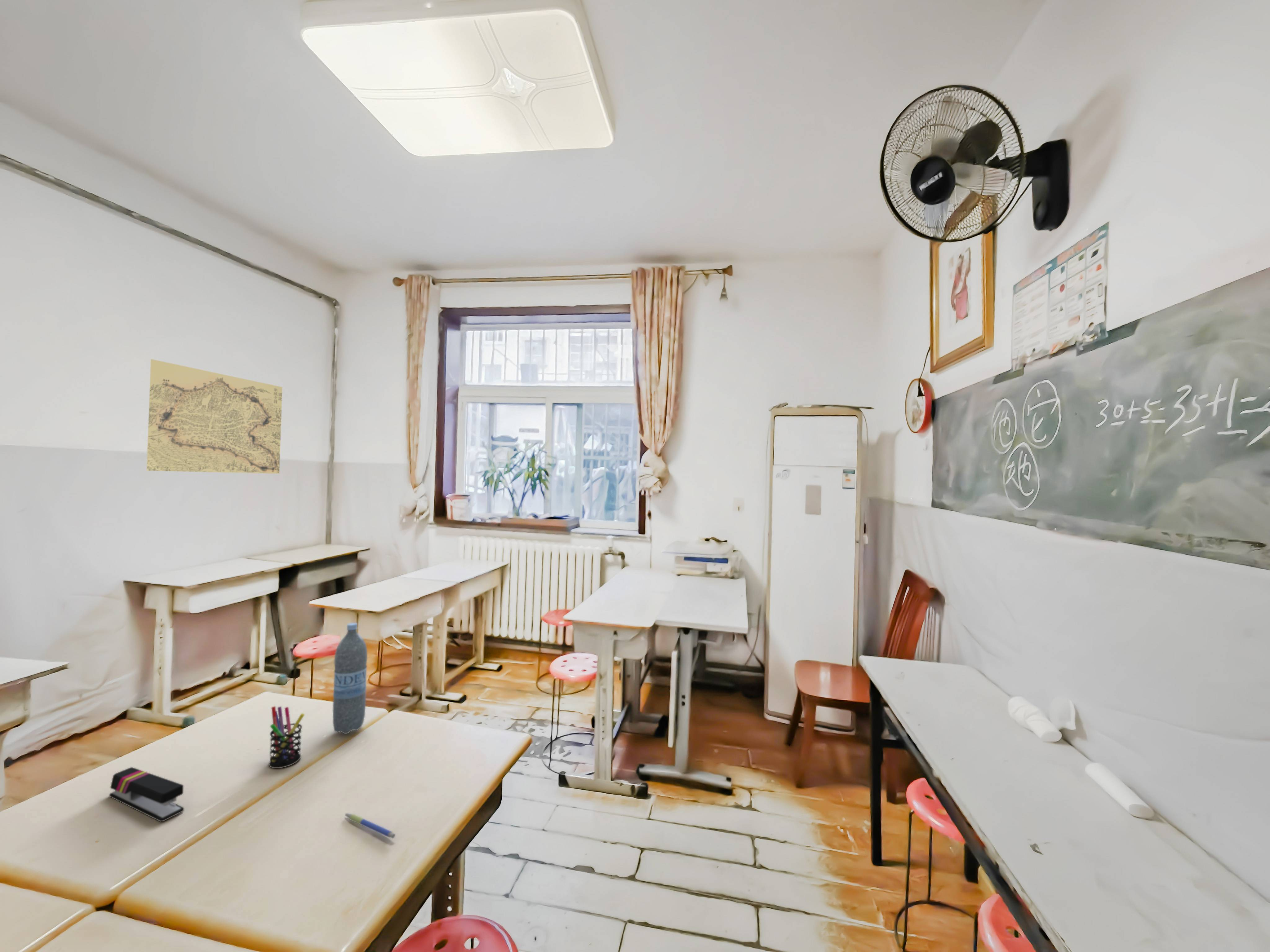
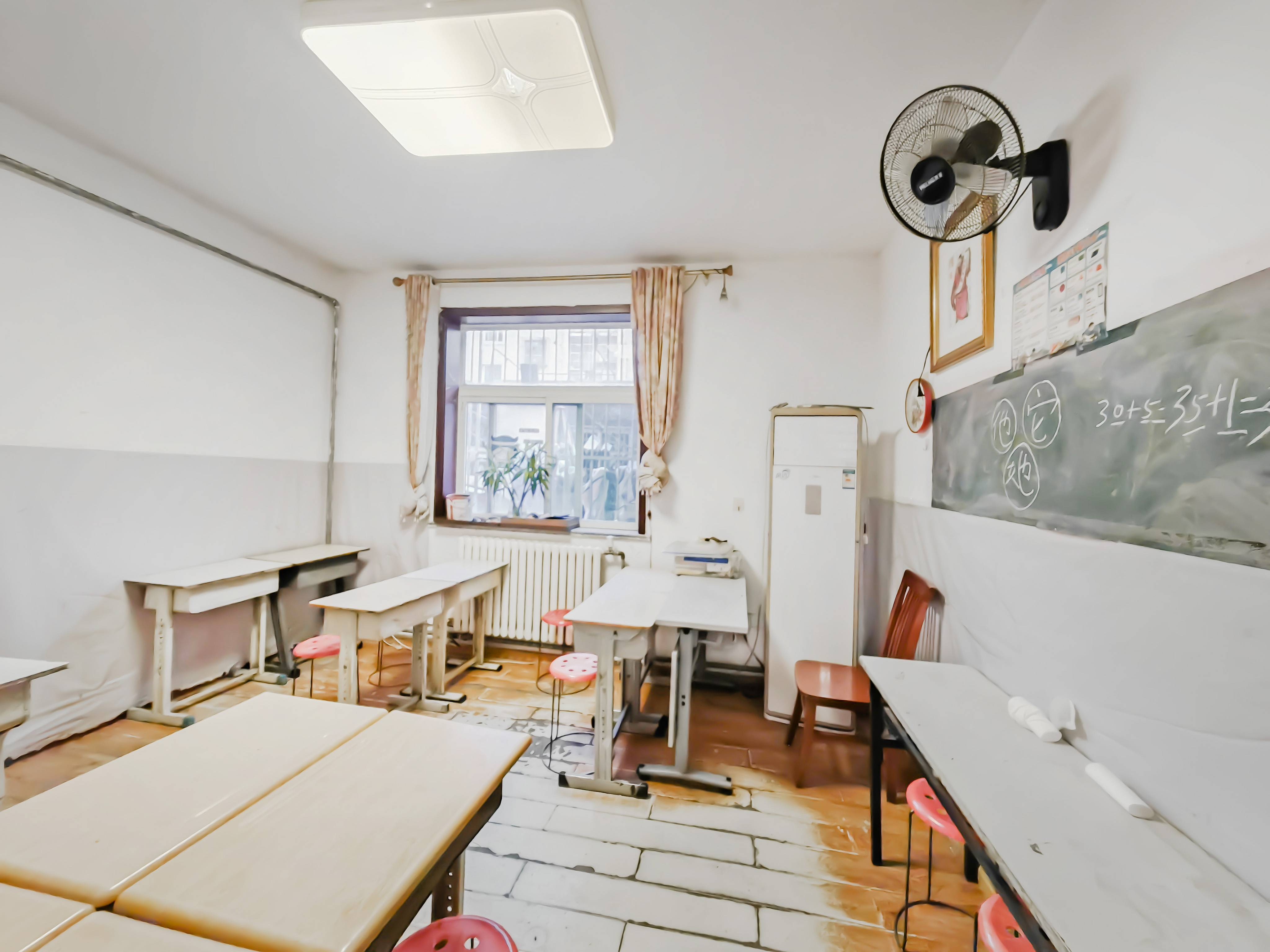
- stapler (146, 790)
- pen (368, 825)
- water bottle (350, 677)
- map (223, 423)
- pen holder (282, 735)
